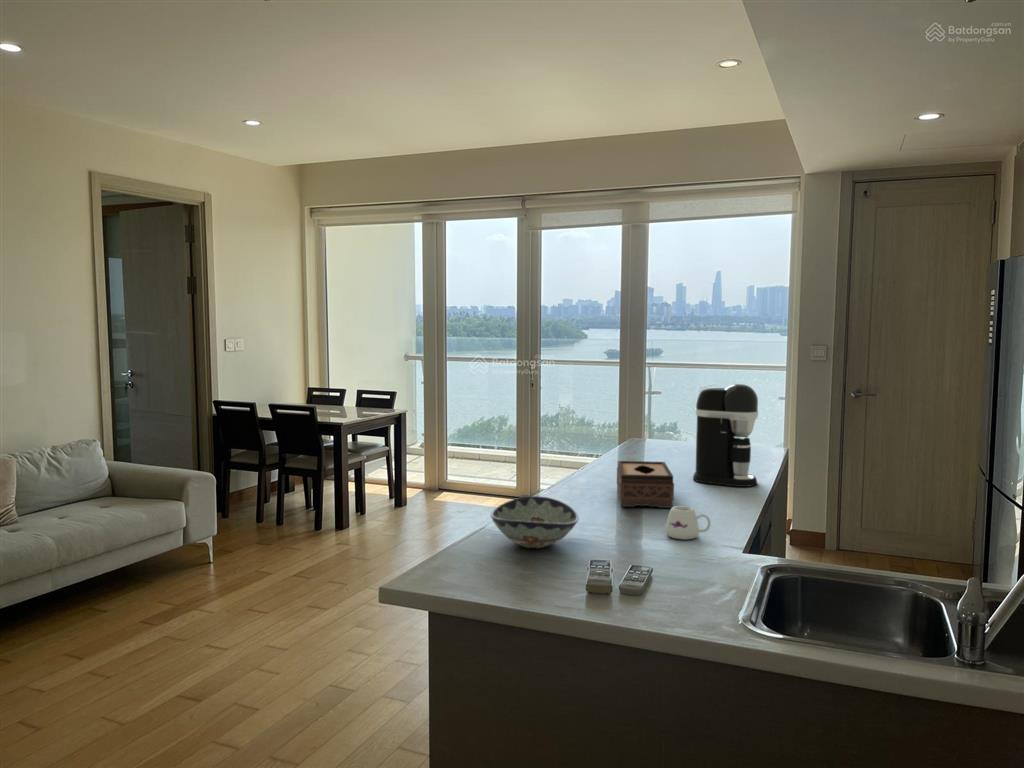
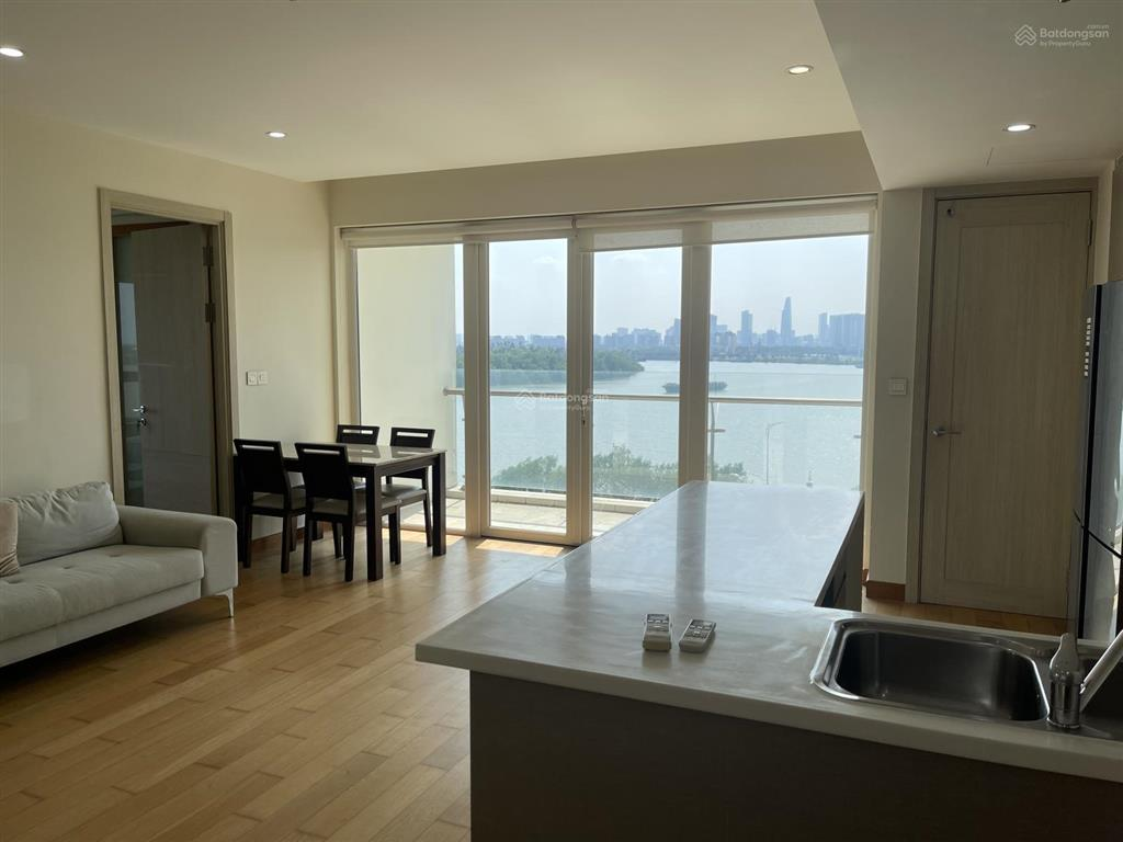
- coffee maker (725, 432)
- mug (687, 522)
- decorative bowl (534, 525)
- tissue box (643, 483)
